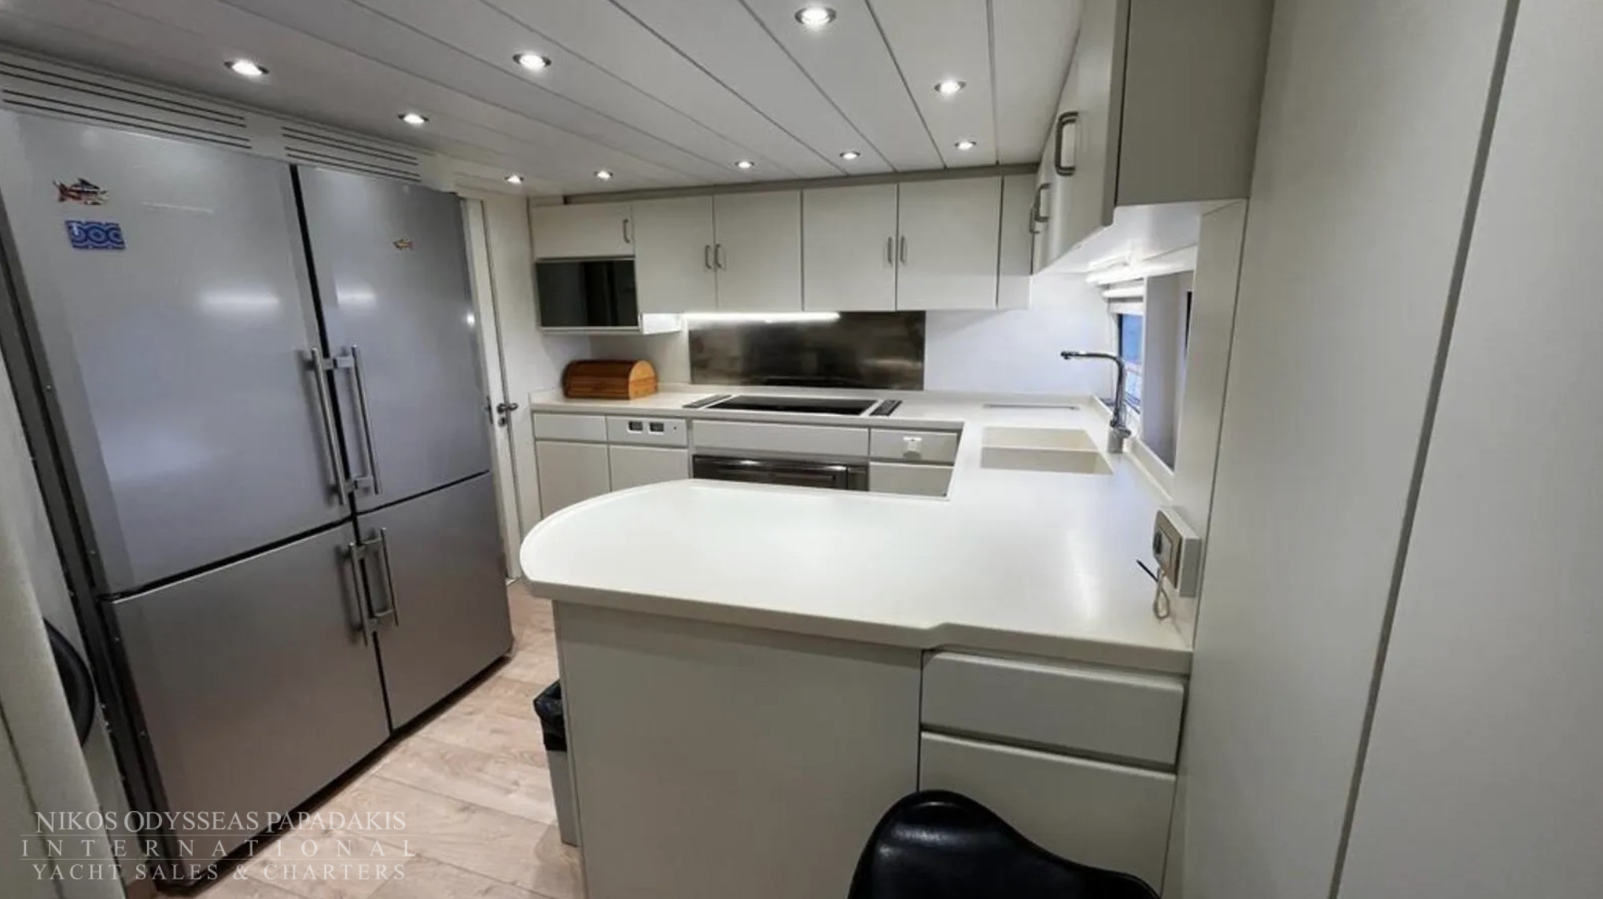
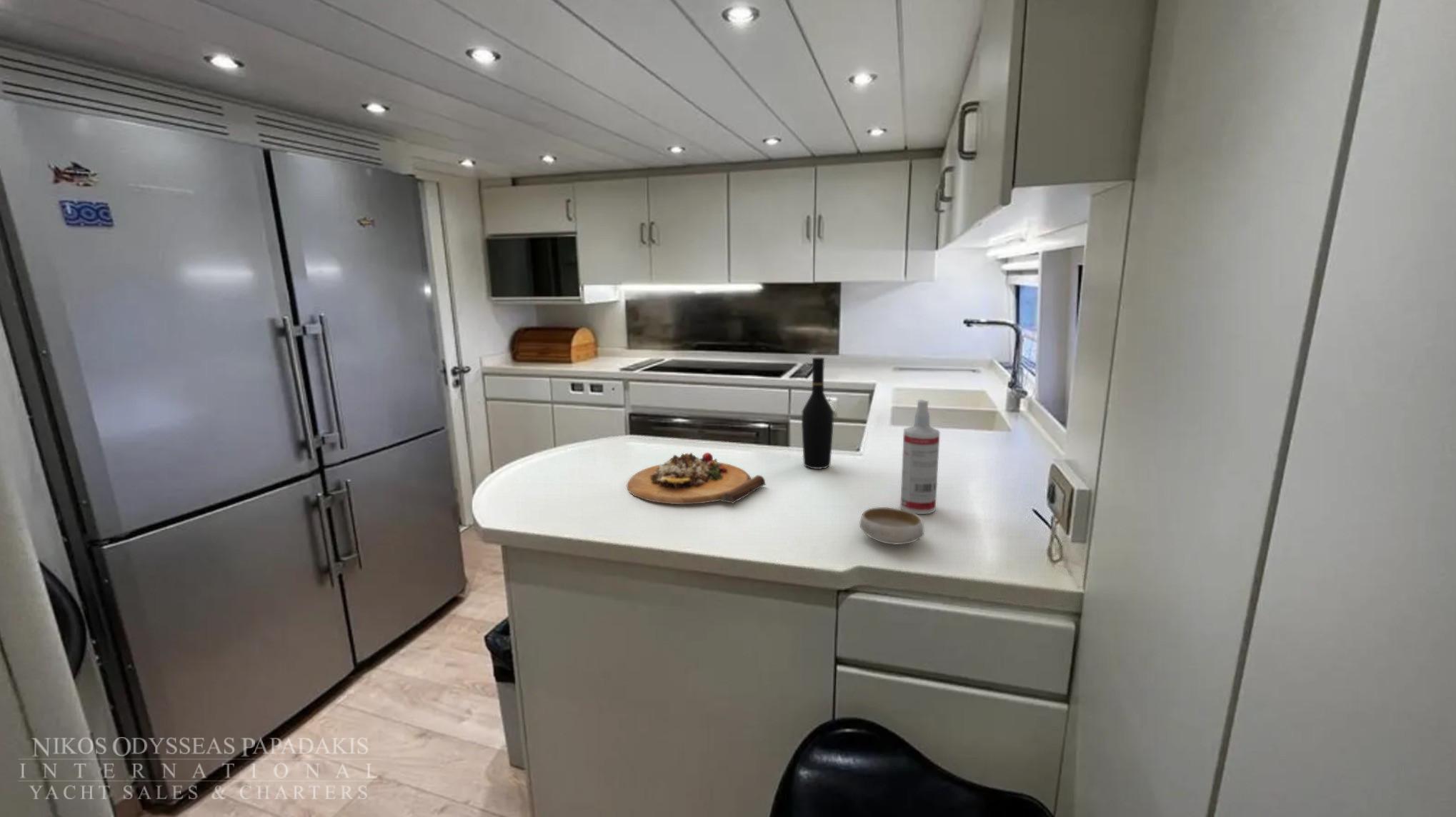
+ spray bottle (920, 455)
+ wine bottle (817, 413)
+ cutting board (693, 470)
+ bowl (892, 527)
